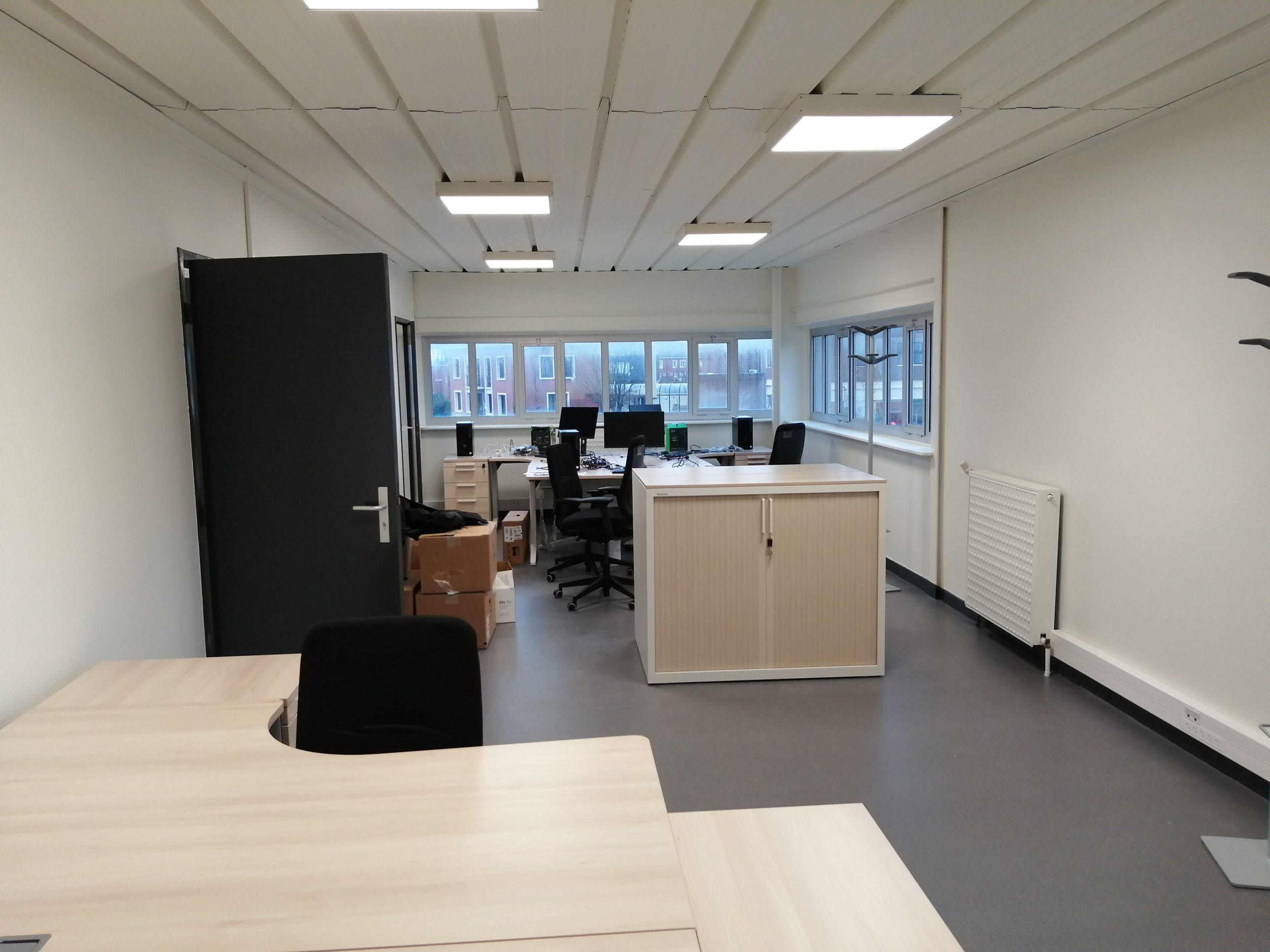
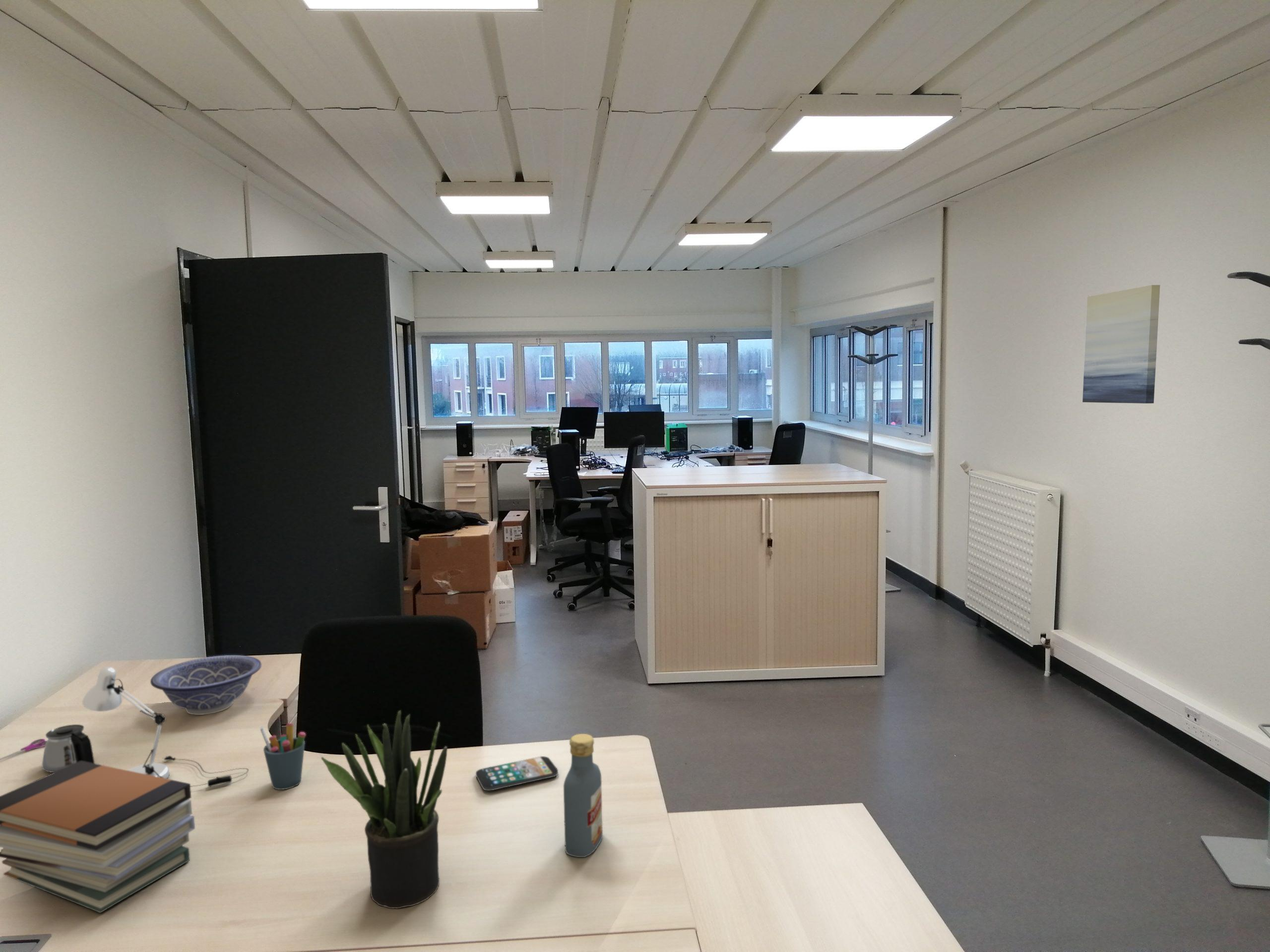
+ book stack (94, 832)
+ potted plant (391, 802)
+ pen holder (285, 754)
+ wall art (1119, 347)
+ smartphone (517, 773)
+ decorative bowl (208, 689)
+ vodka (582, 792)
+ desk lamp (103, 711)
